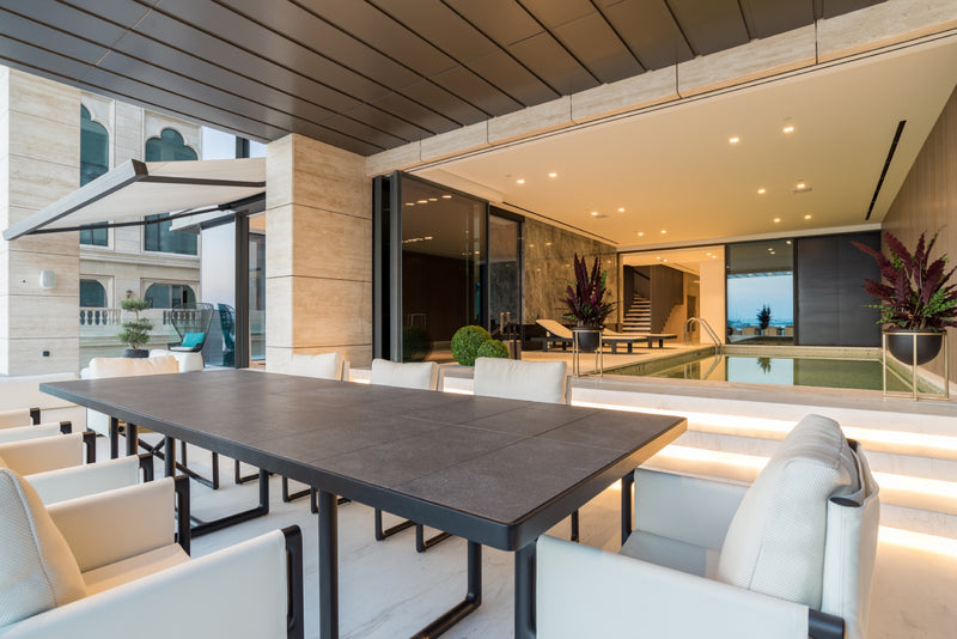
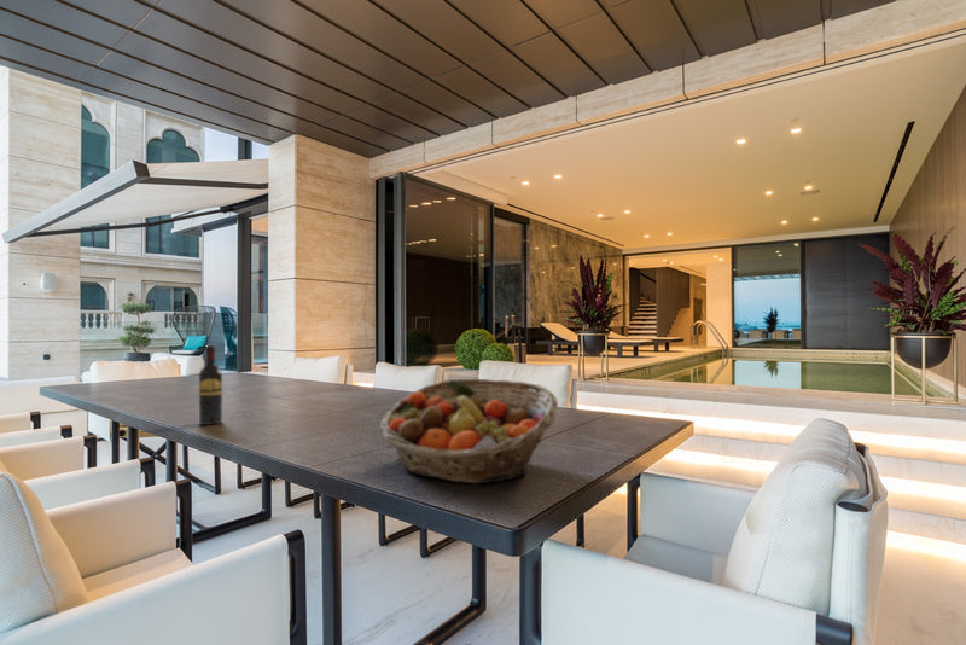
+ wine bottle (210, 384)
+ fruit basket (467, 424)
